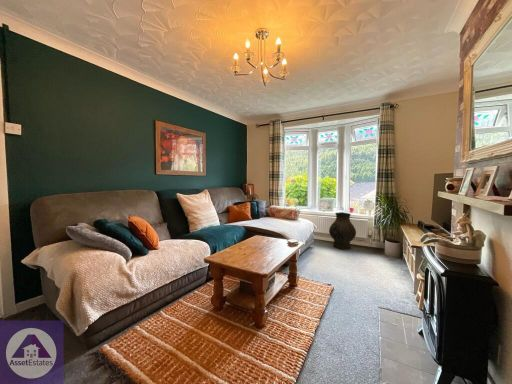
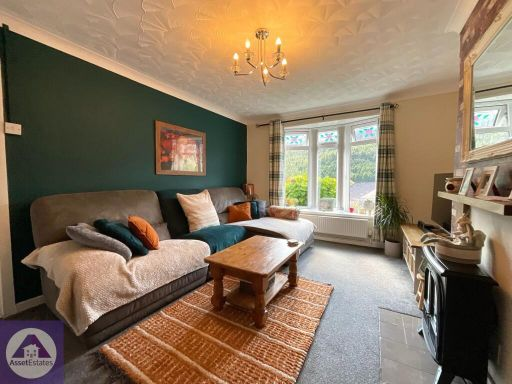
- vase (342, 230)
